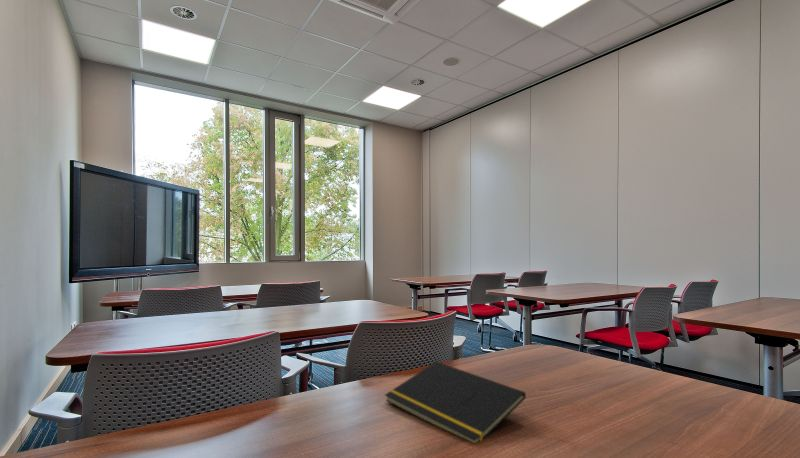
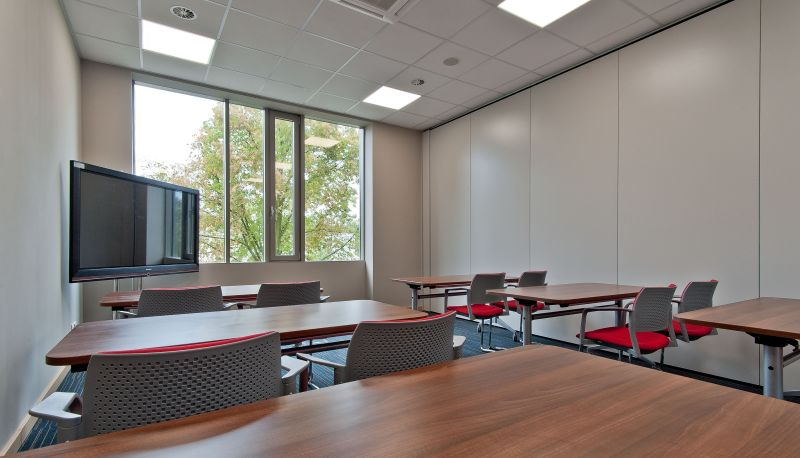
- notepad (452, 396)
